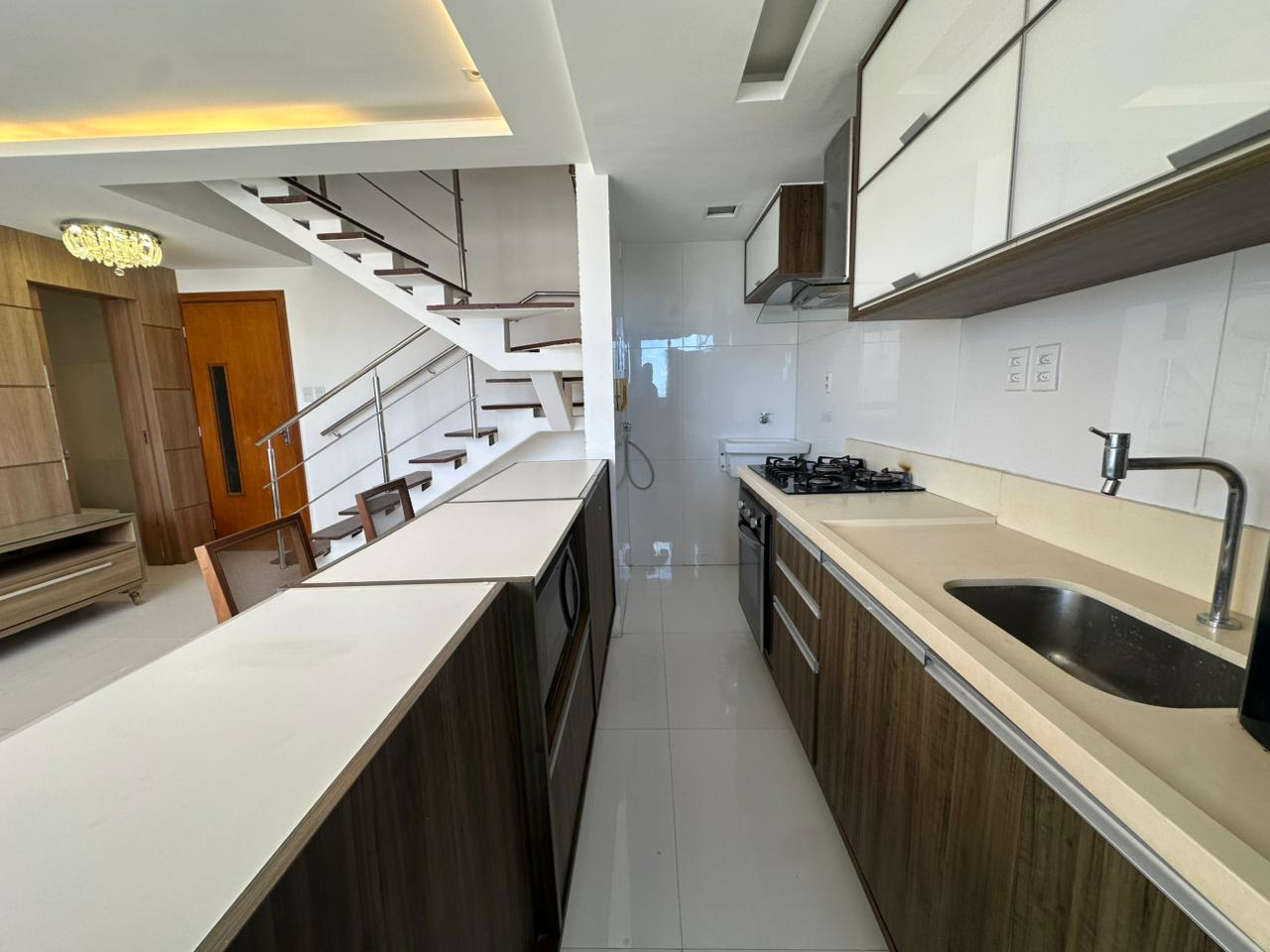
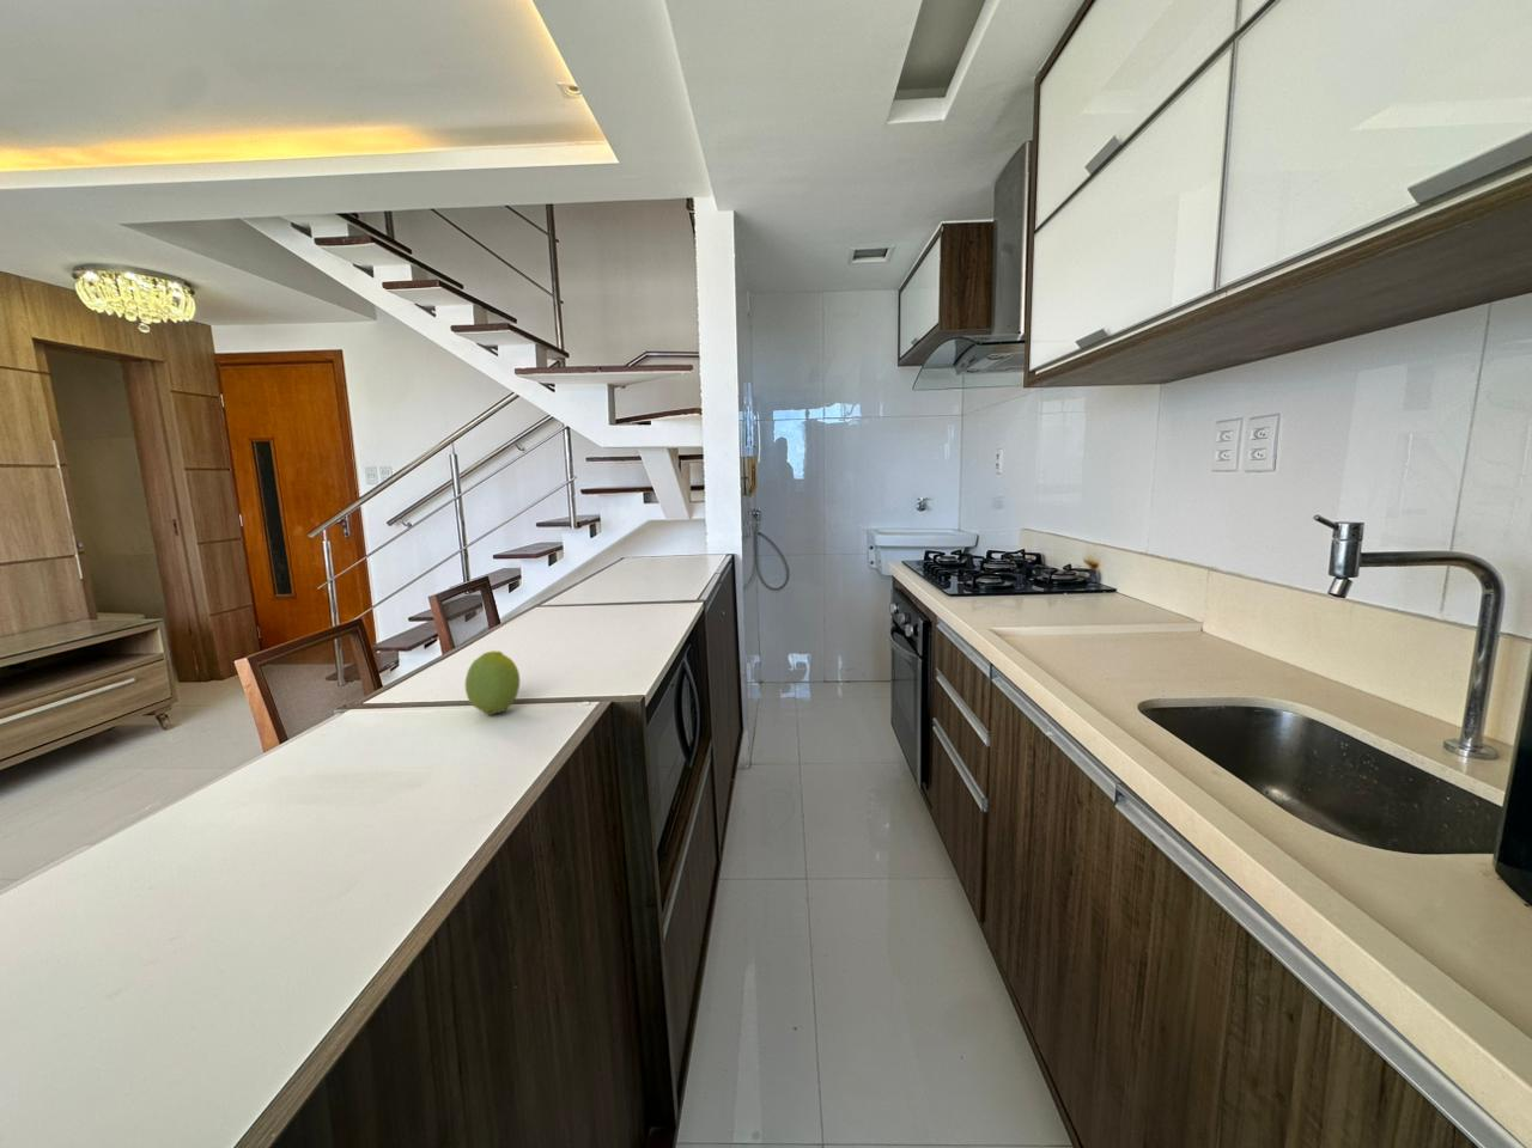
+ fruit (493, 681)
